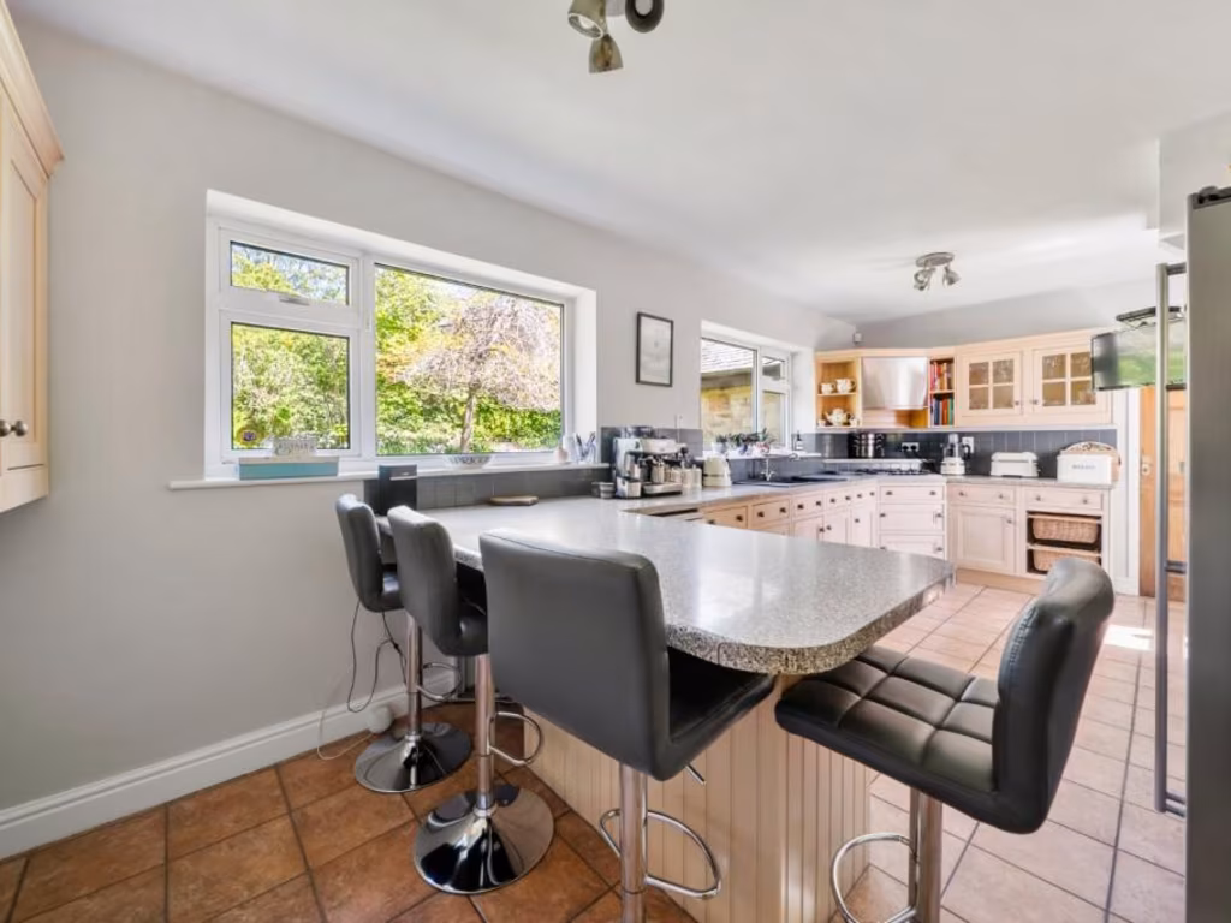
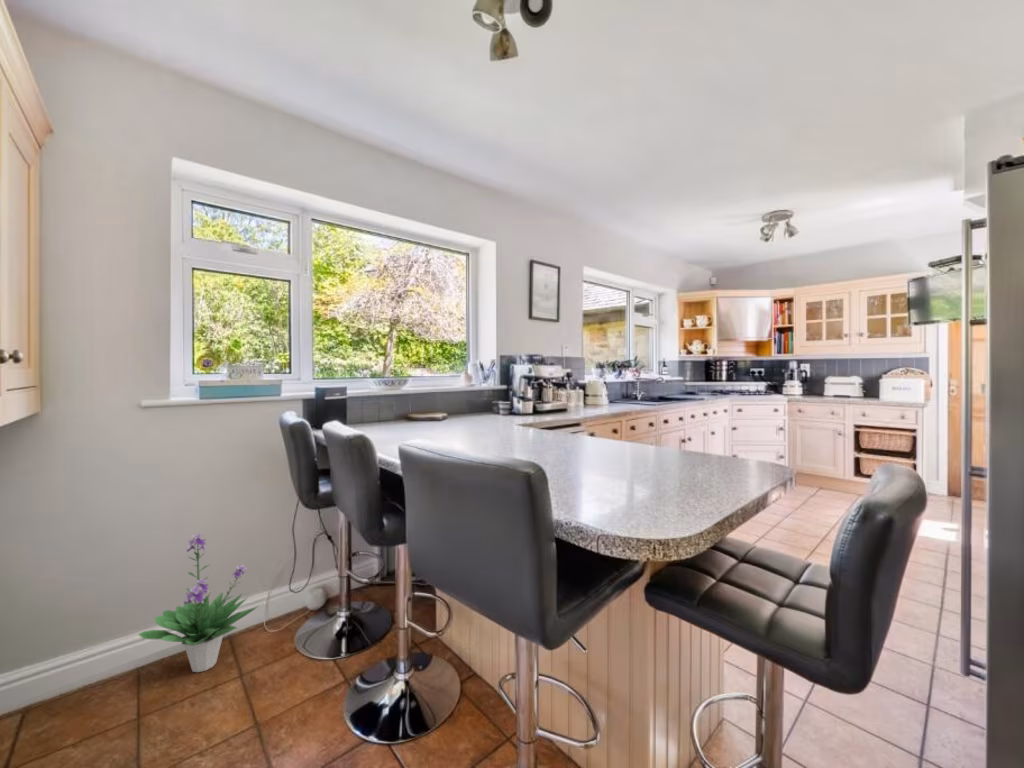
+ potted plant (201, 601)
